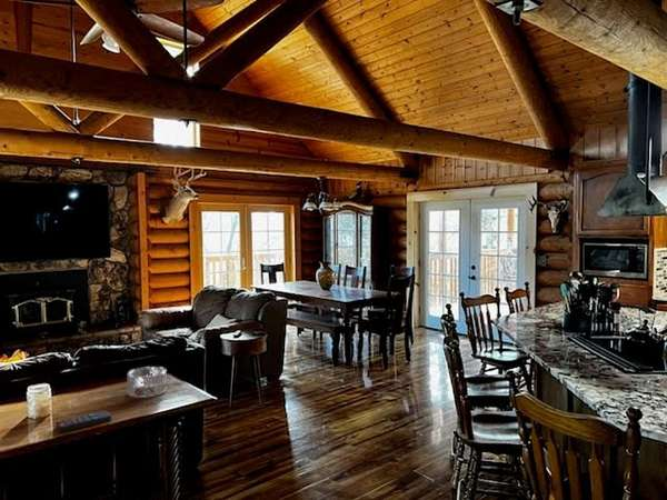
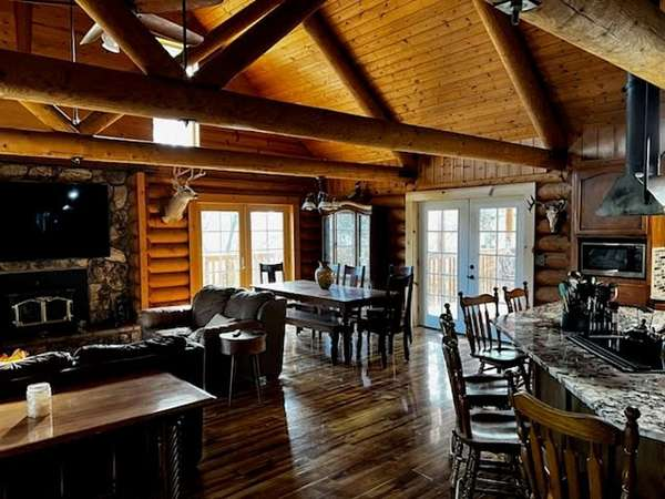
- decorative bowl (147, 382)
- remote control (83, 420)
